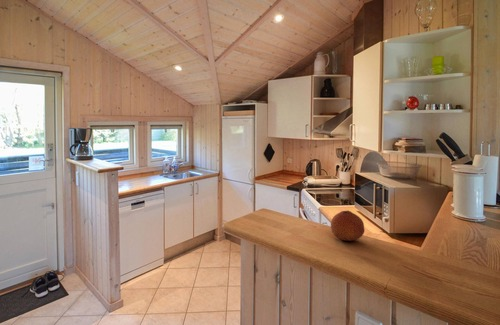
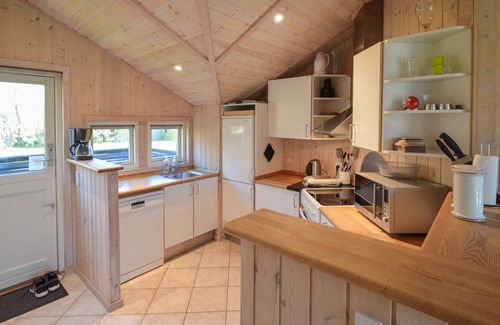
- fruit (347, 225)
